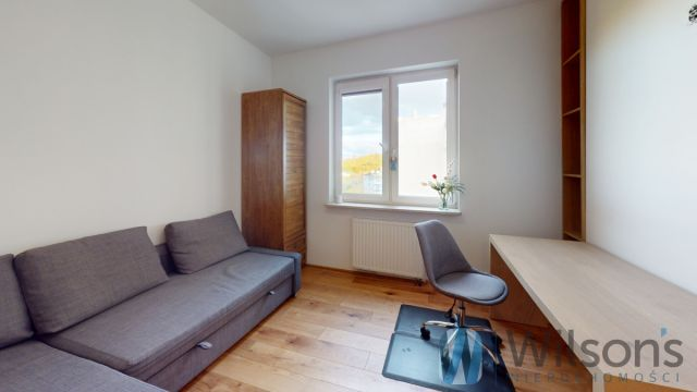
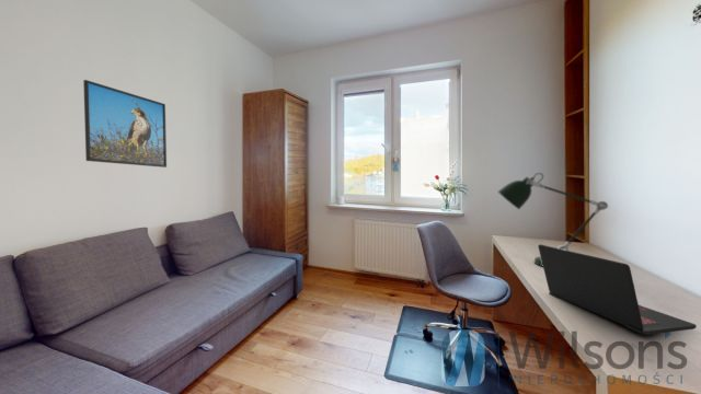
+ desk lamp (524, 204)
+ laptop (606, 280)
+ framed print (129, 128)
